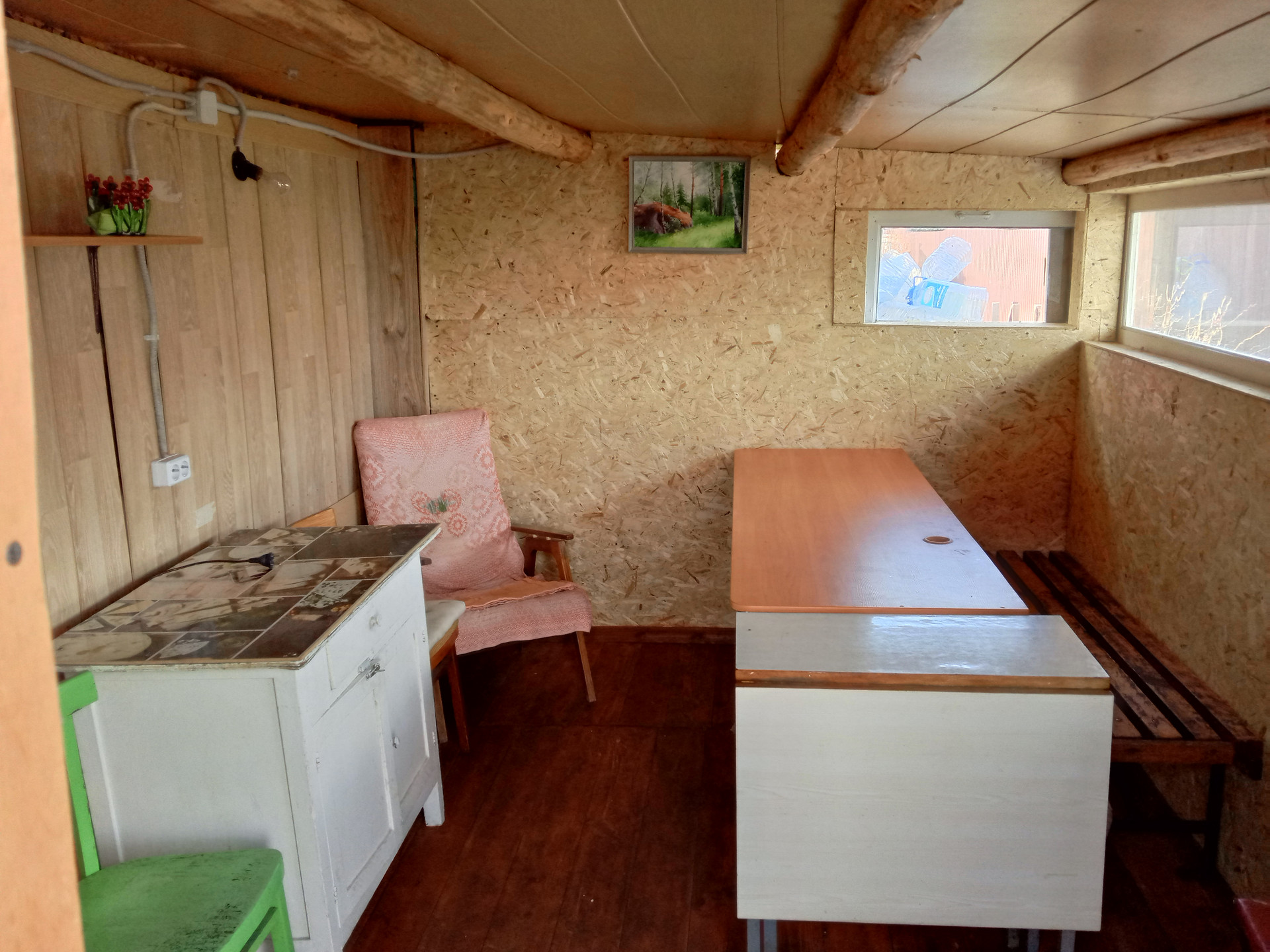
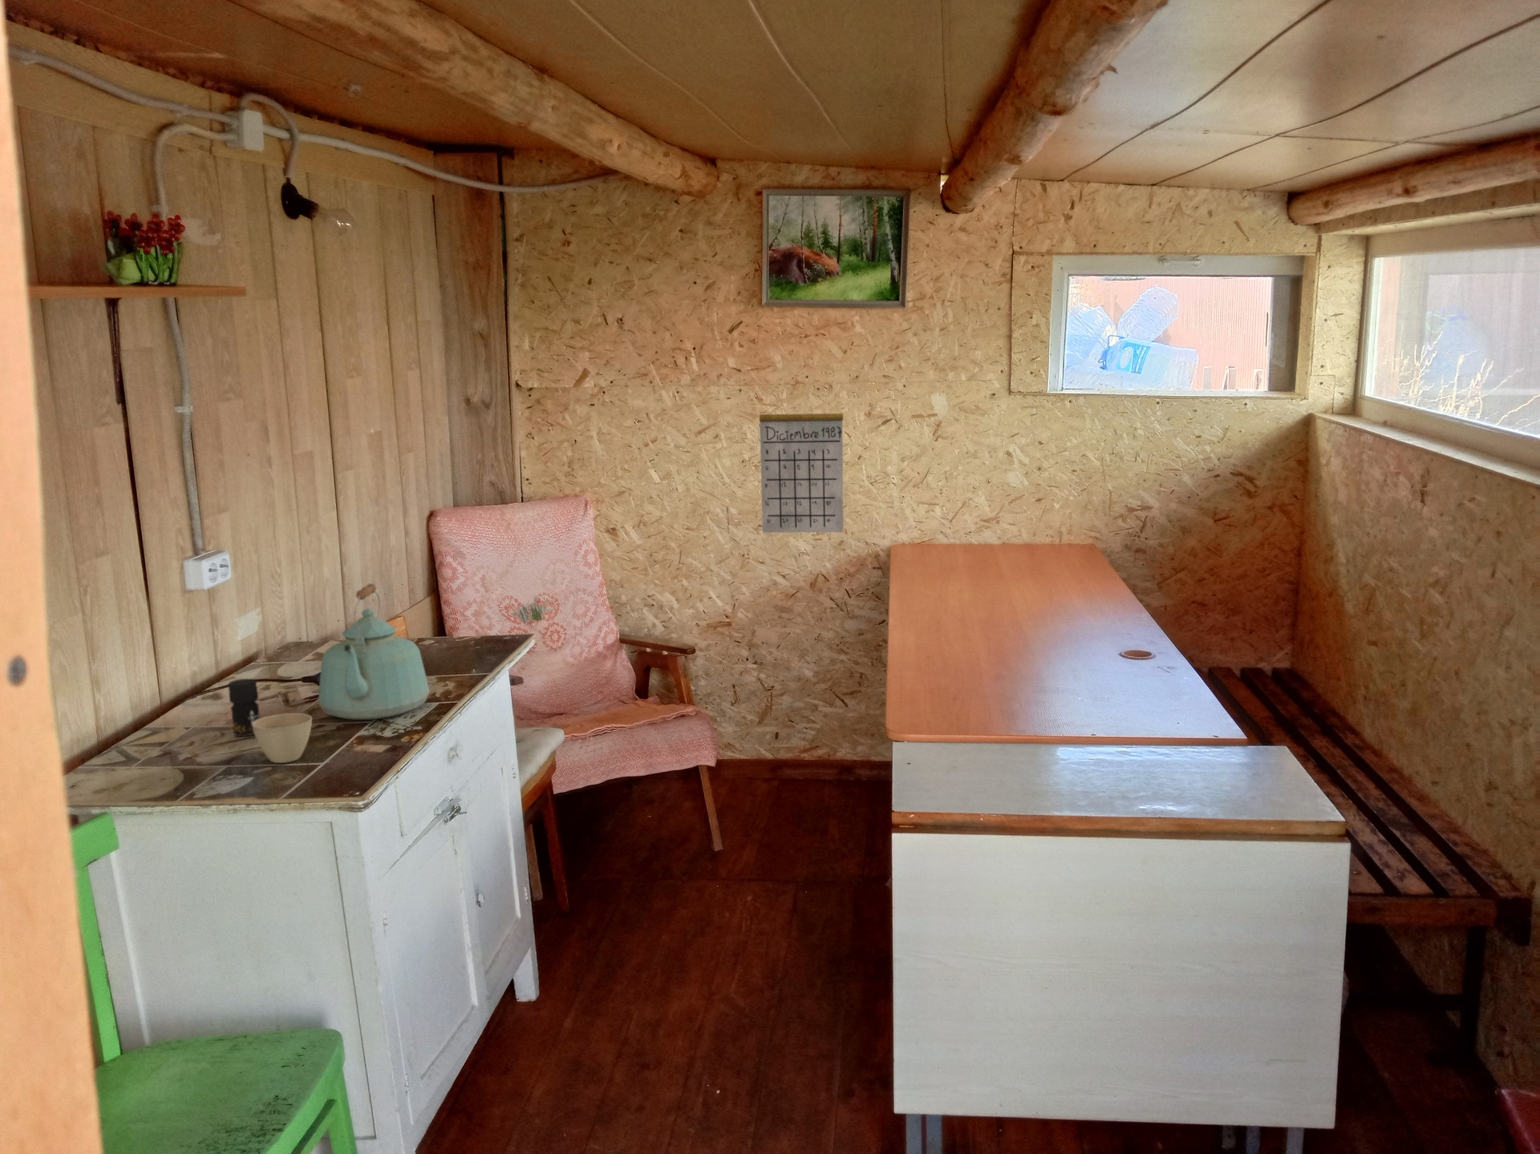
+ calendar (802, 459)
+ flower pot (284, 739)
+ jar (245, 707)
+ kettle (367, 650)
